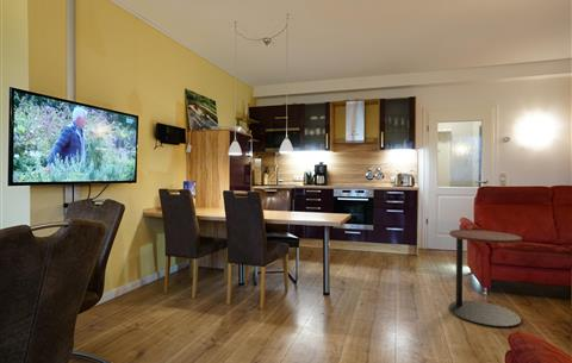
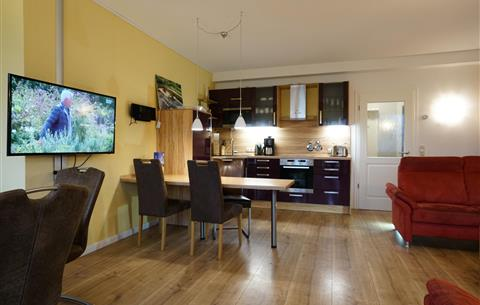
- side table (461, 274)
